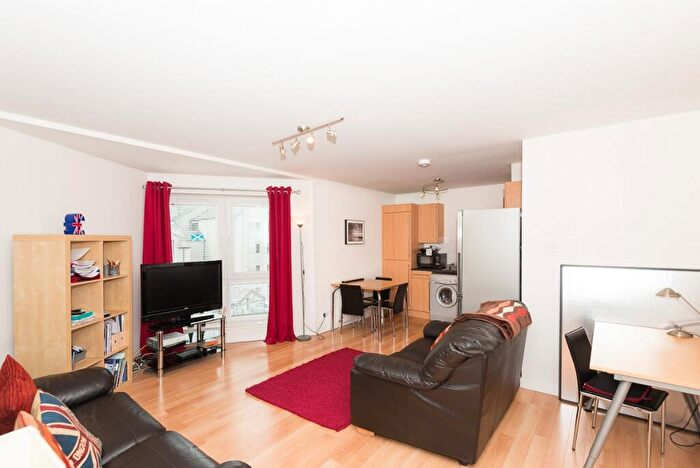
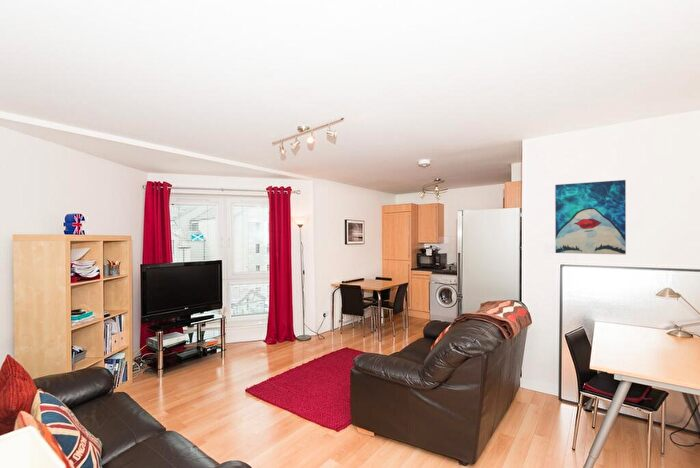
+ wall art (588, 218)
